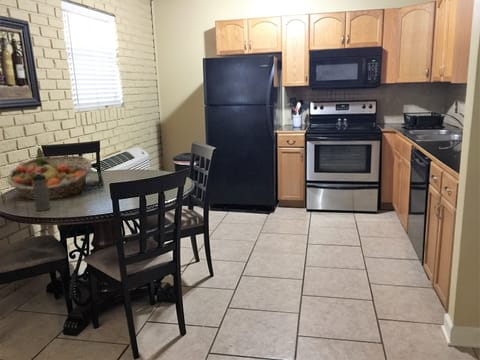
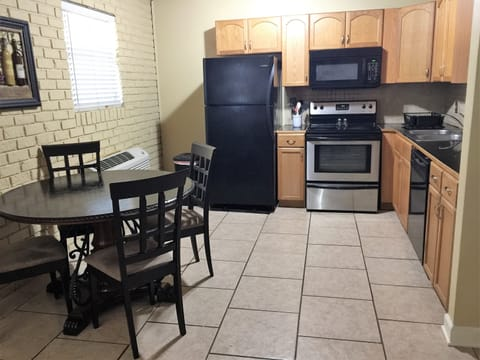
- water bottle (40, 191)
- fruit basket (51, 176)
